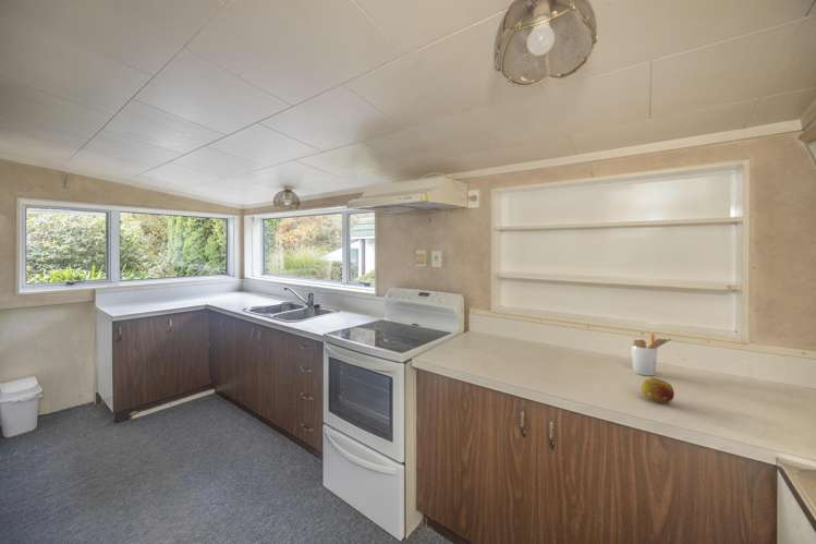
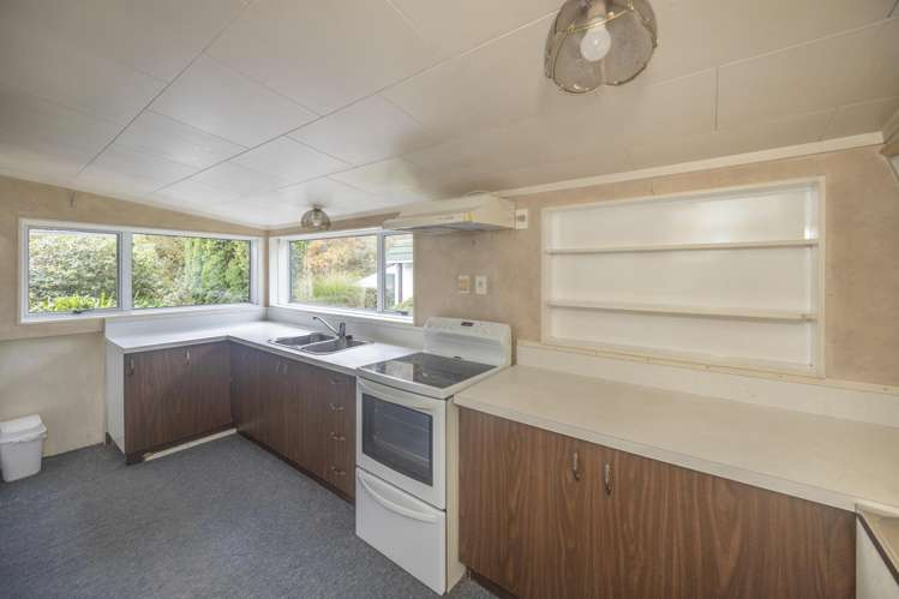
- fruit (657, 390)
- utensil holder (649, 353)
